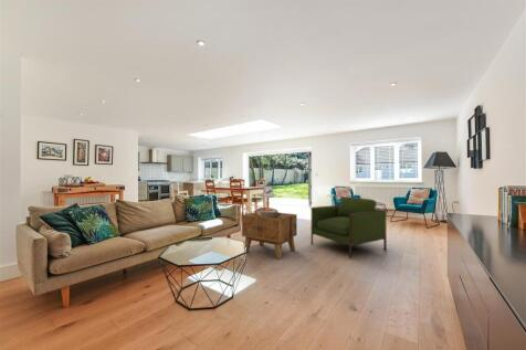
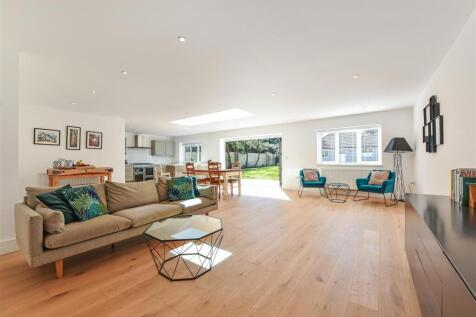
- armchair (347, 222)
- table lamp (266, 200)
- side table (269, 232)
